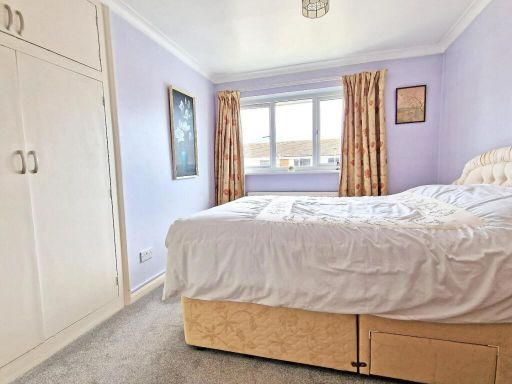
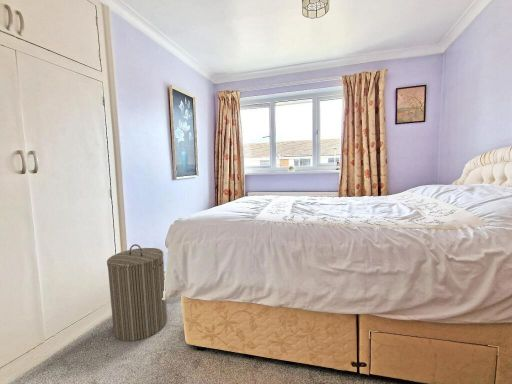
+ laundry hamper (138, 285)
